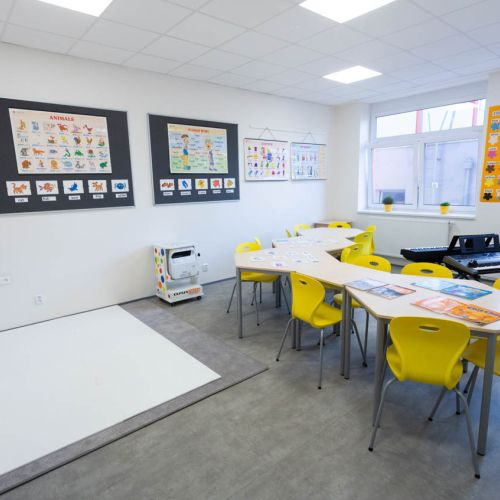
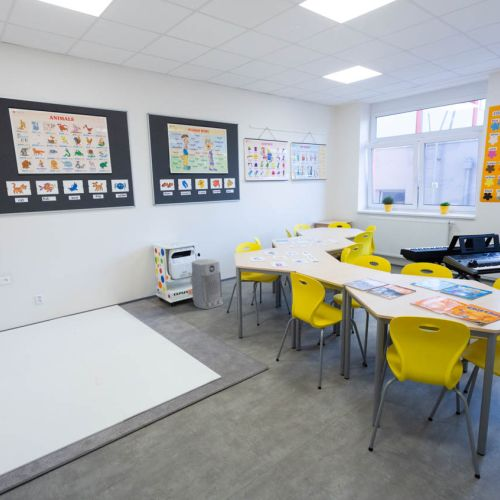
+ air purifier (206, 282)
